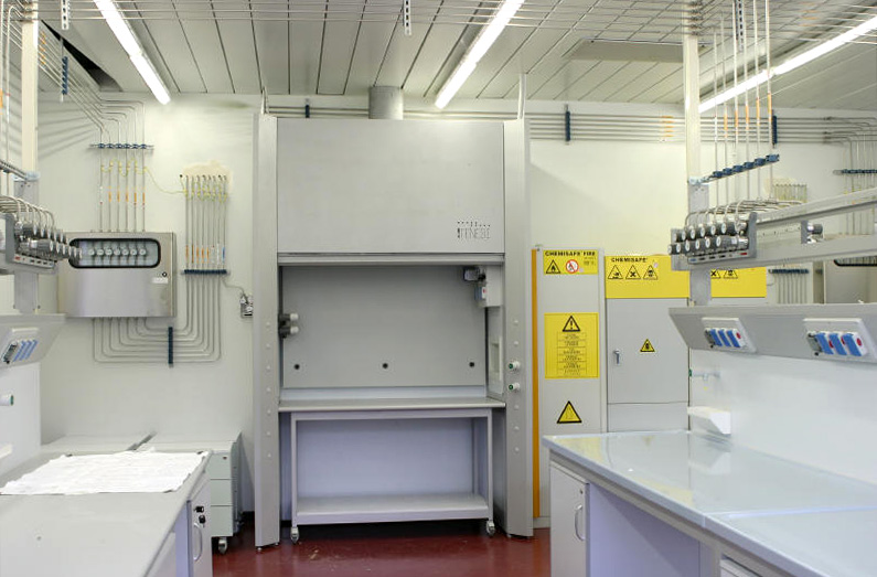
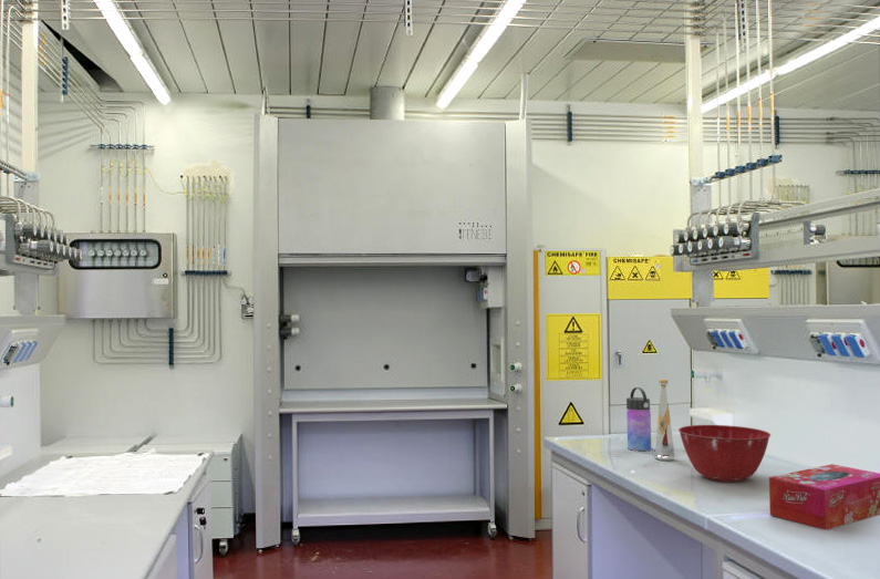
+ mixing bowl (724, 453)
+ tissue box (829, 494)
+ bottle (663, 418)
+ water bottle (639, 417)
